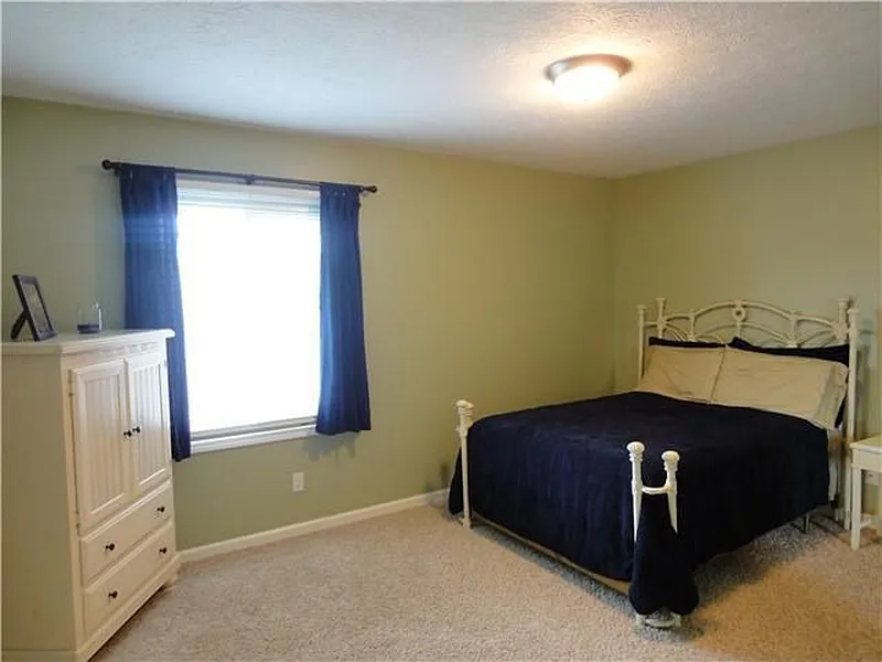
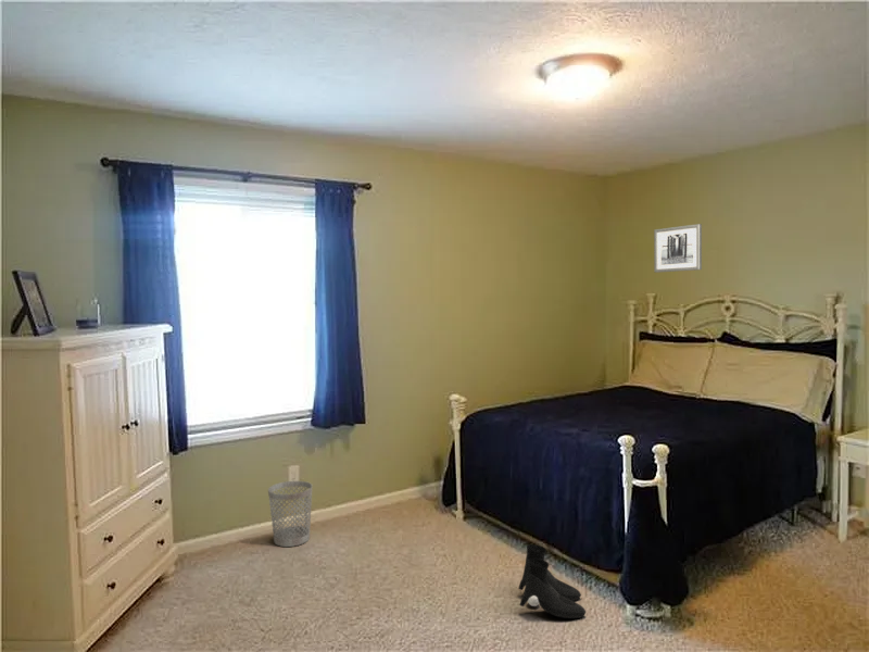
+ boots (551, 578)
+ wall art (677, 249)
+ wastebasket (291, 513)
